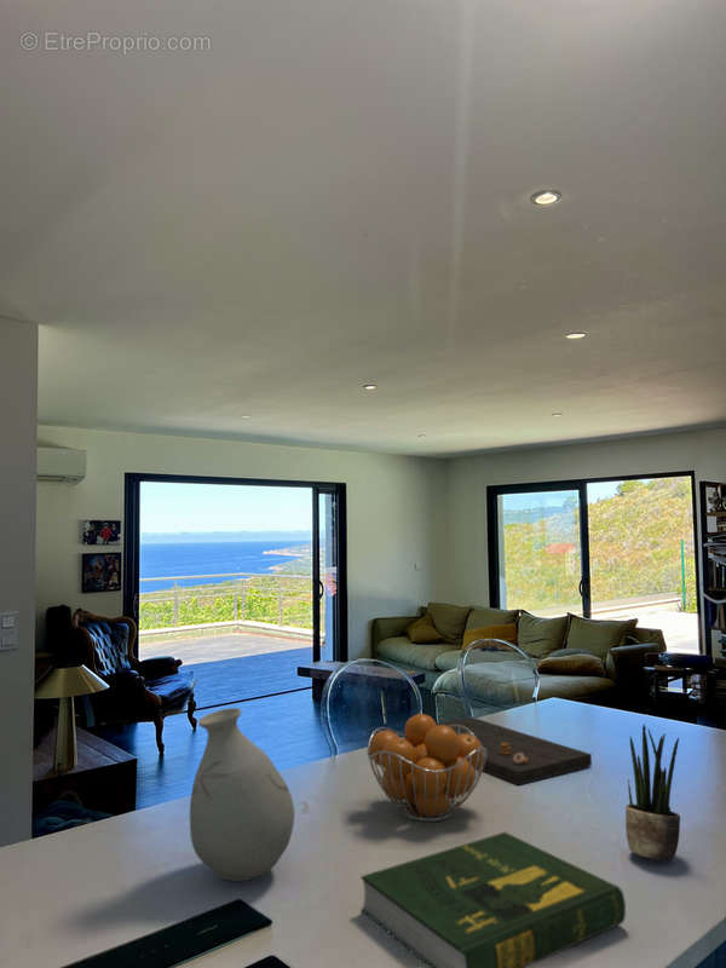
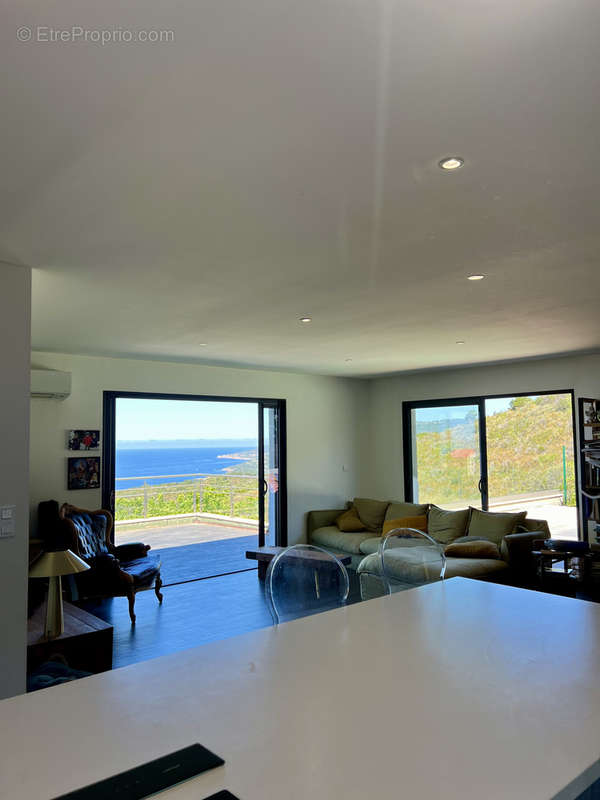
- potted plant (653, 788)
- book (490, 900)
- cutting board (491, 741)
- fruit basket (426, 765)
- vase (242, 791)
